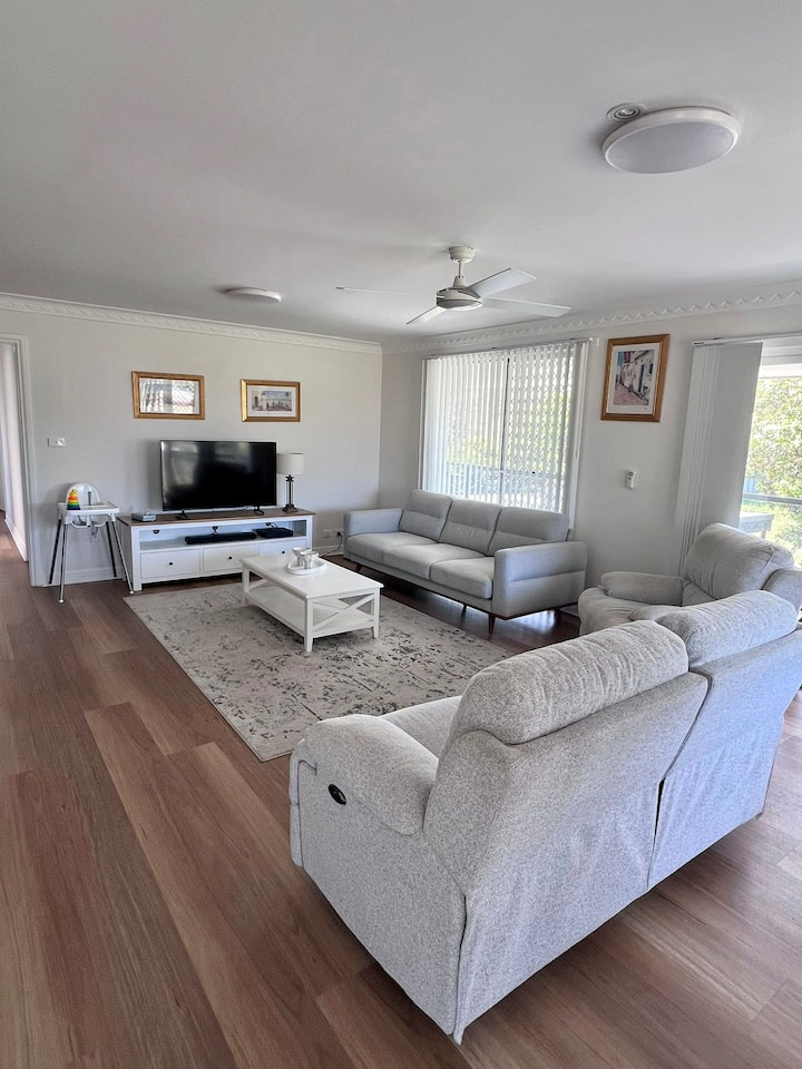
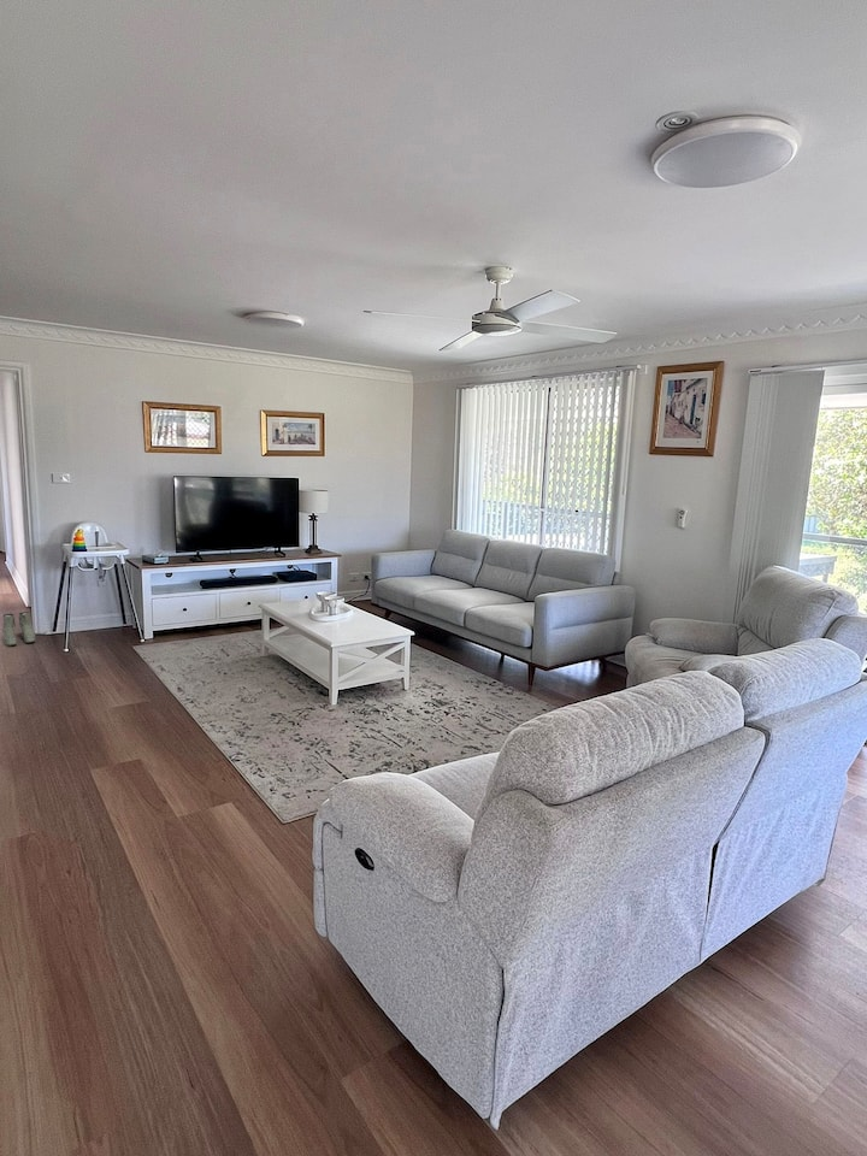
+ boots (20, 627)
